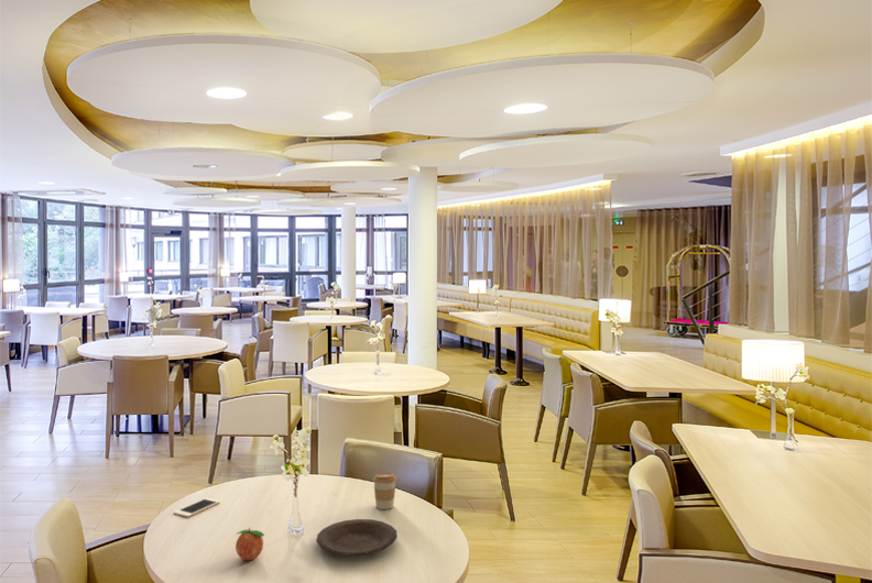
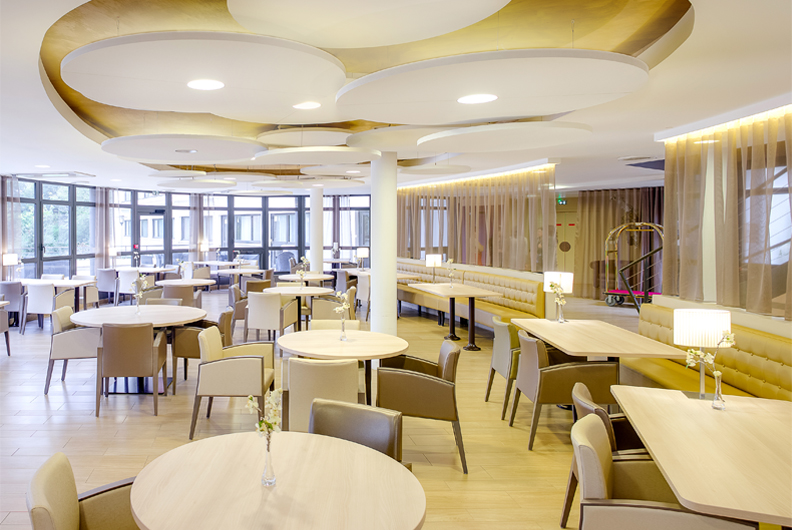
- cell phone (197, 507)
- fruit (249, 542)
- plate (357, 539)
- coffee cup (384, 490)
